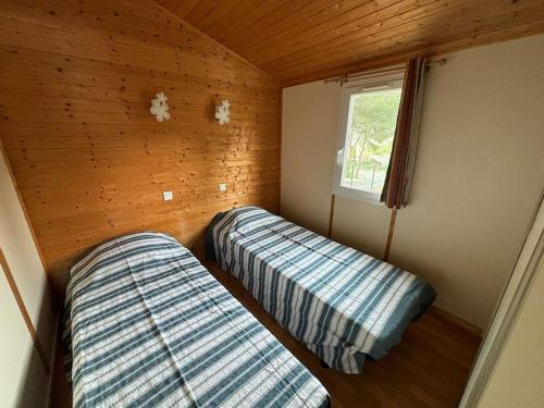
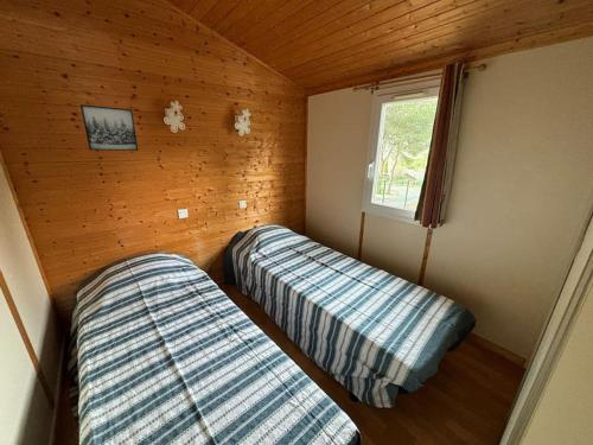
+ wall art (110, 129)
